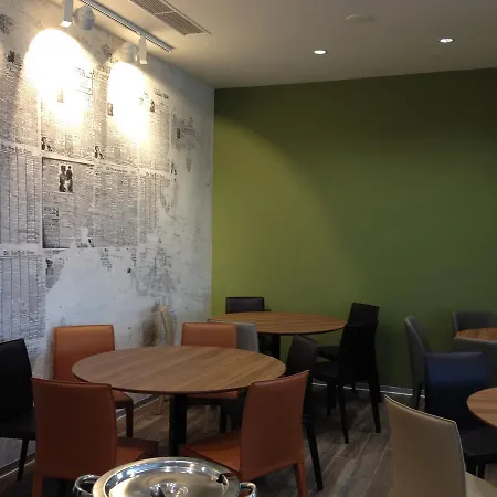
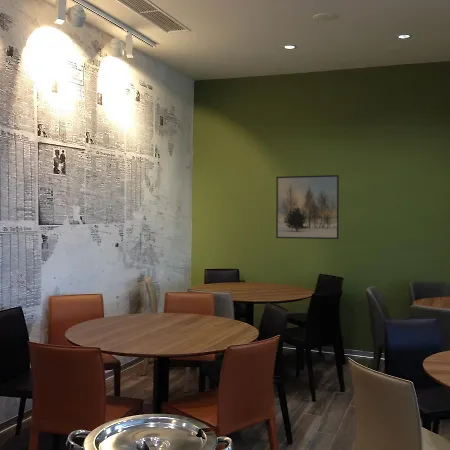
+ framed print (306, 207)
